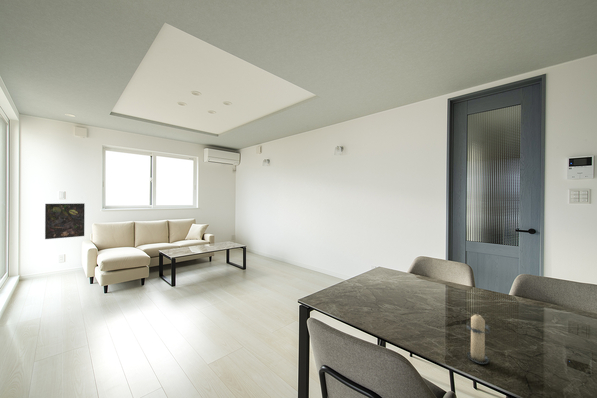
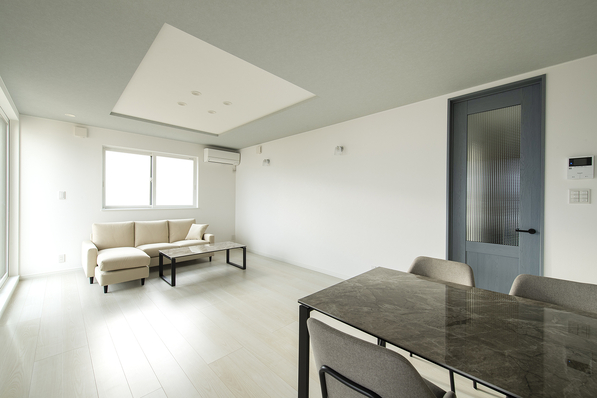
- candle (477, 335)
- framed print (65, 220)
